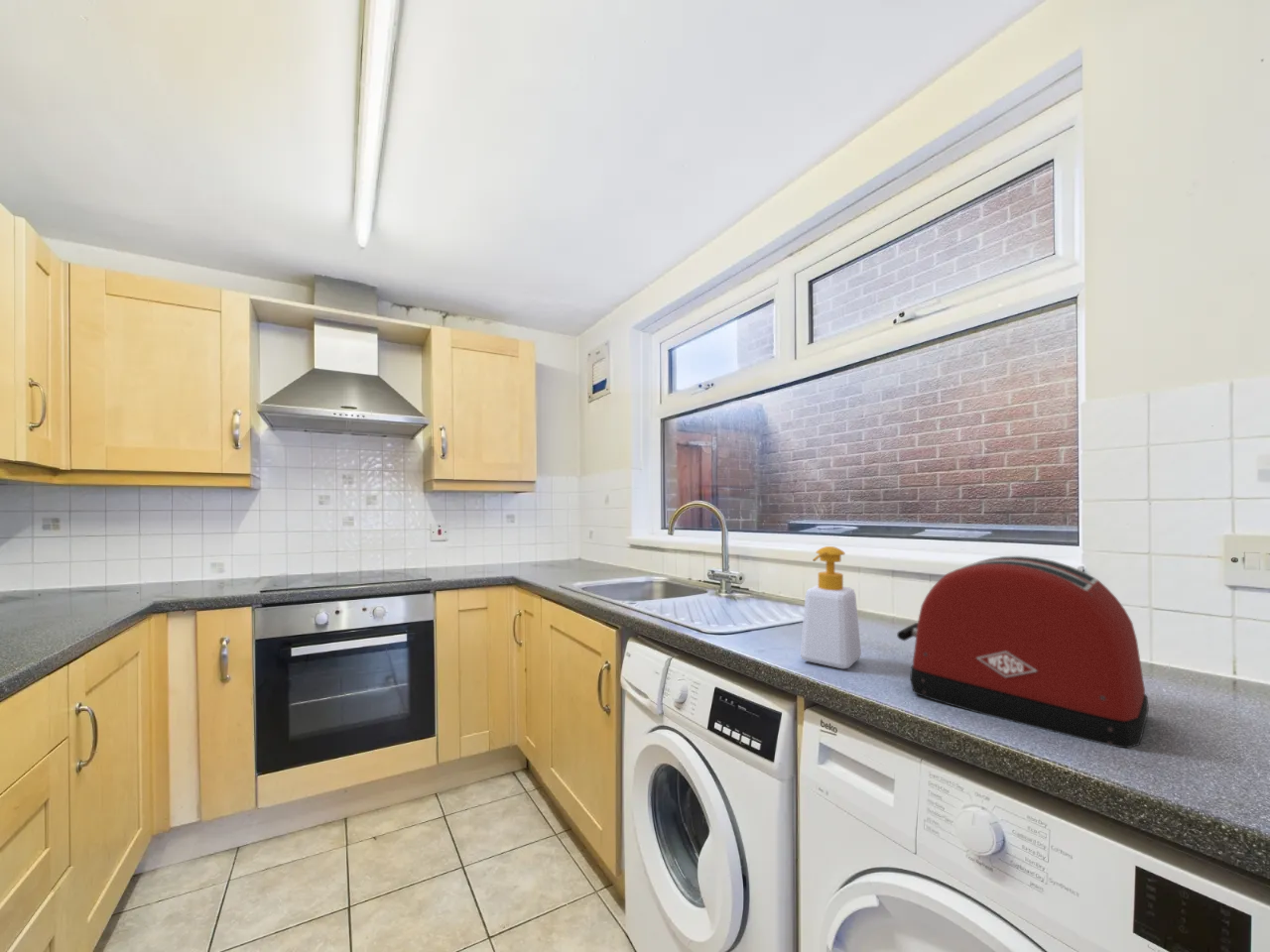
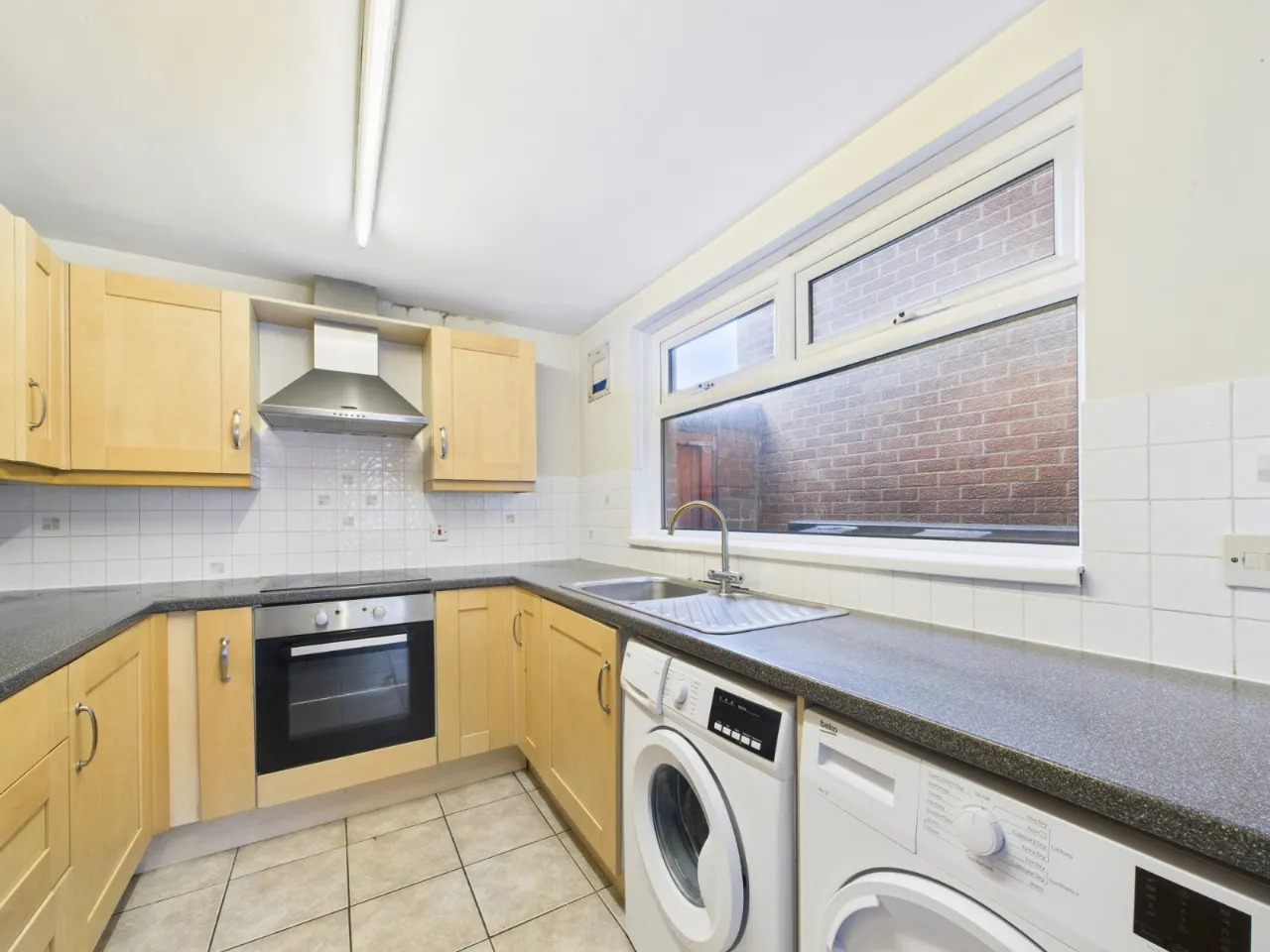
- soap bottle (826, 605)
- toaster (1020, 631)
